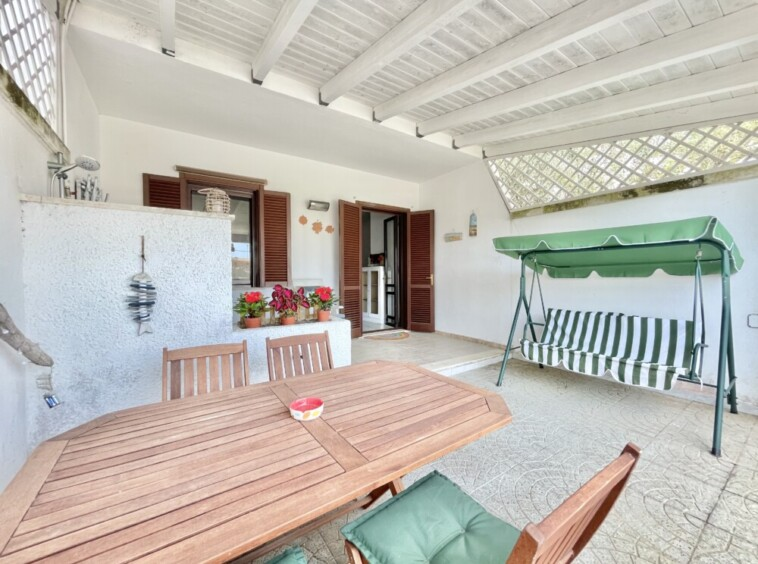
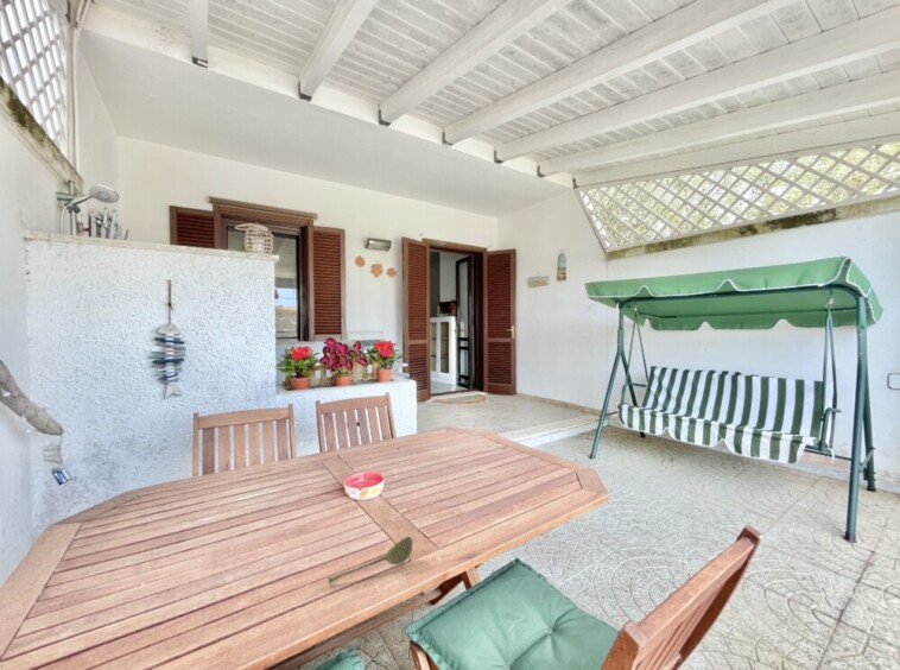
+ soupspoon (374, 561)
